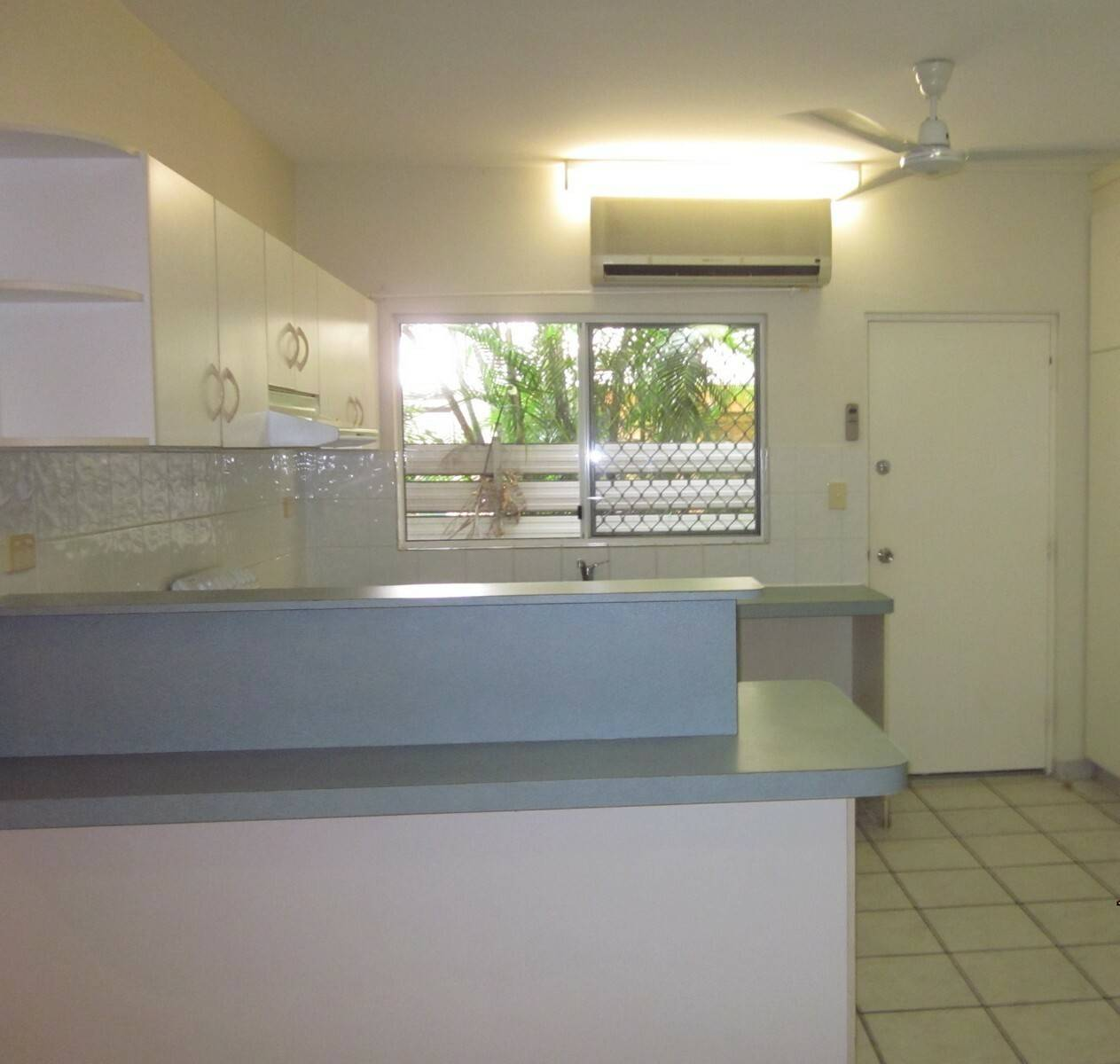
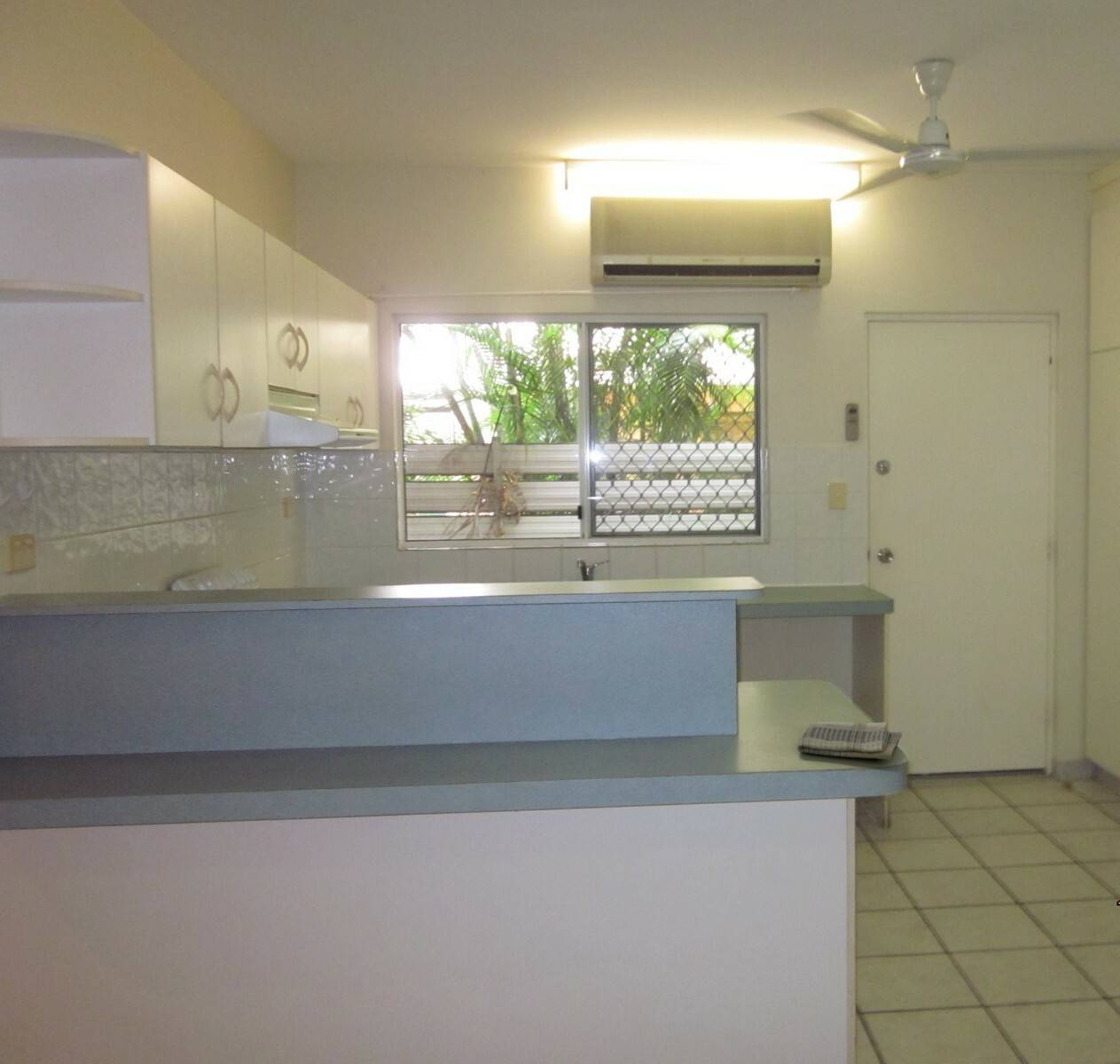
+ dish towel (850, 738)
